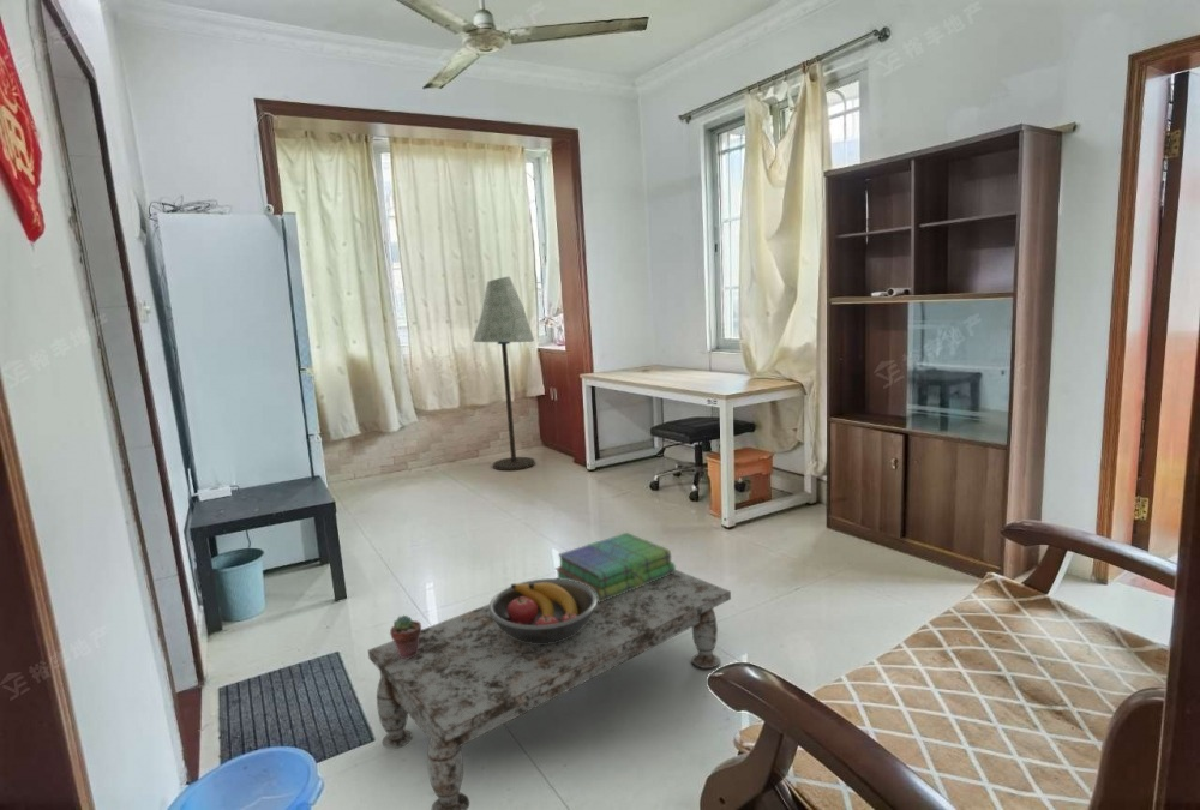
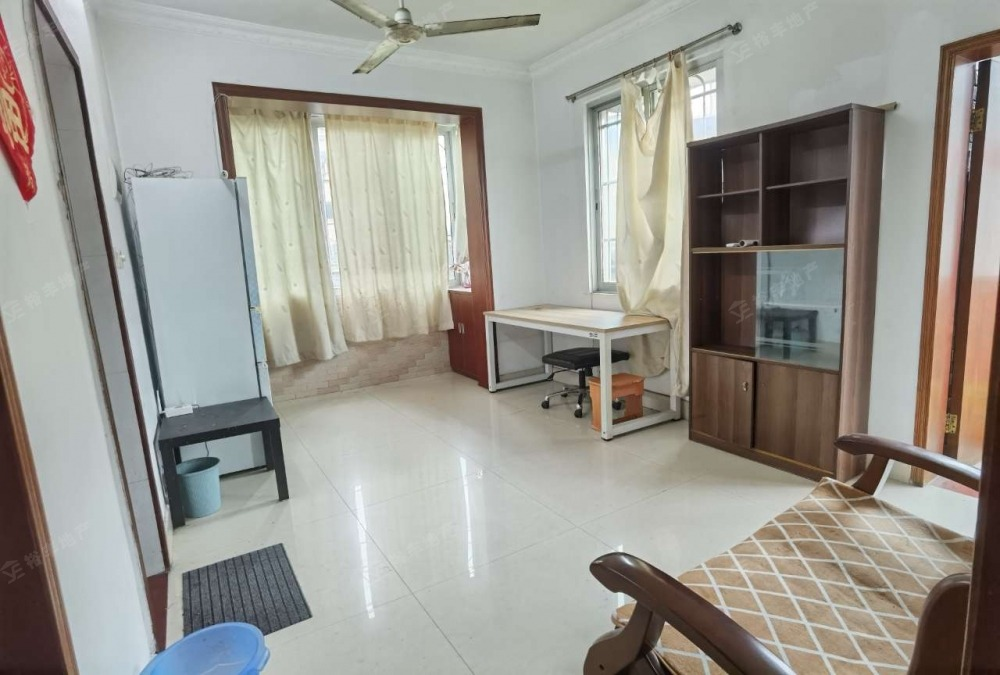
- stack of books (614, 563)
- fruit bowl (544, 611)
- floor lamp (506, 372)
- potted succulent (406, 634)
- coffee table (560, 659)
